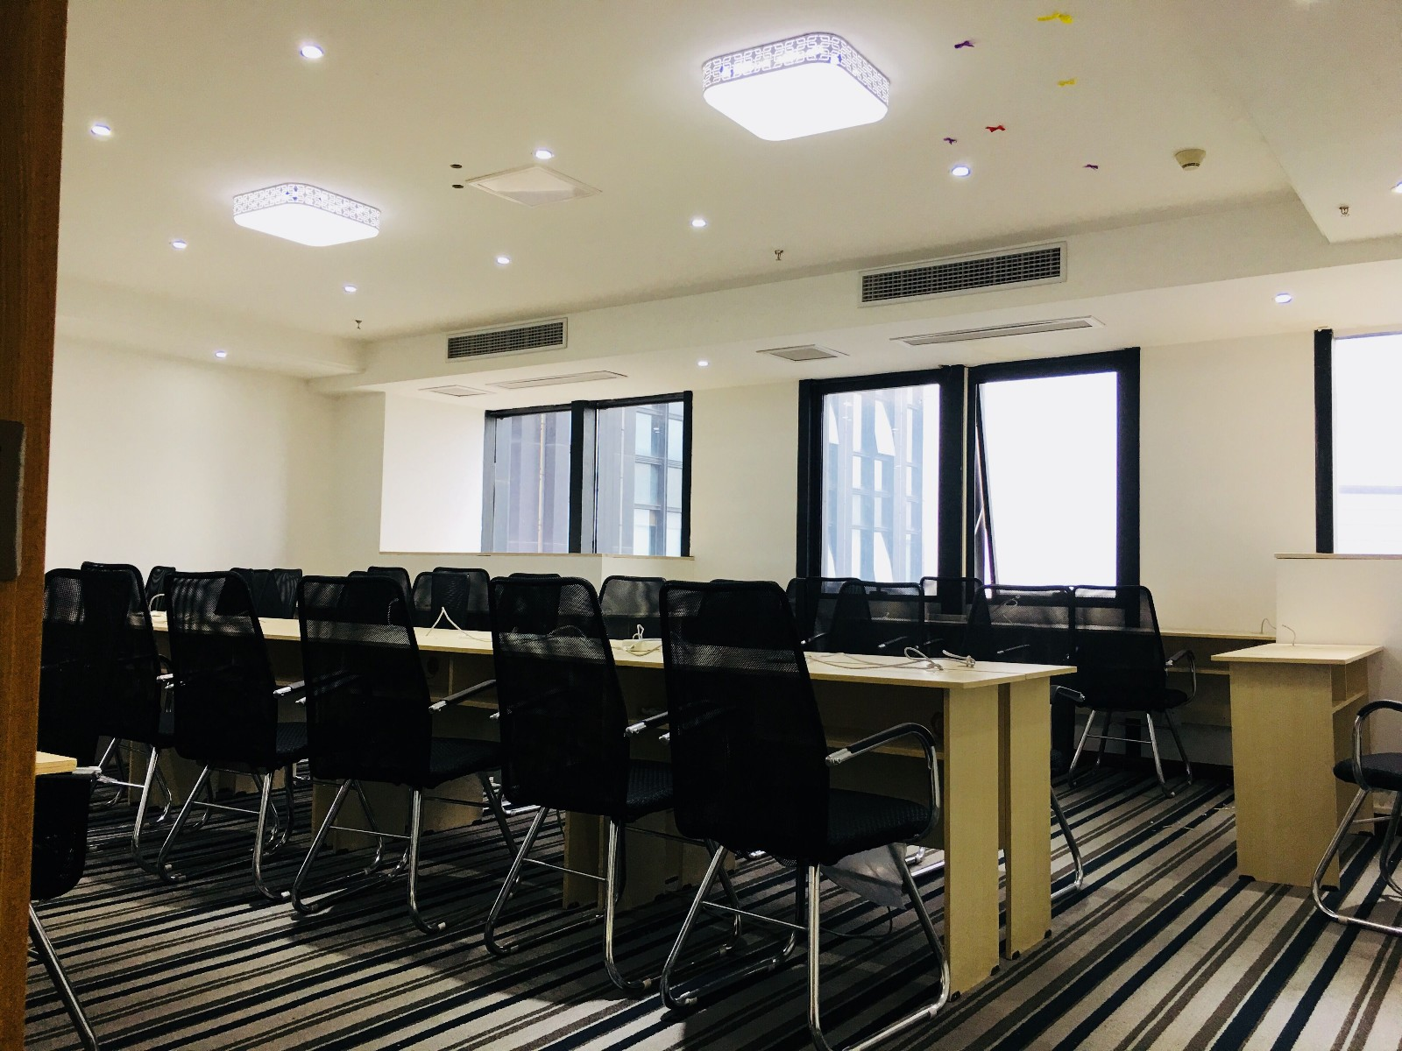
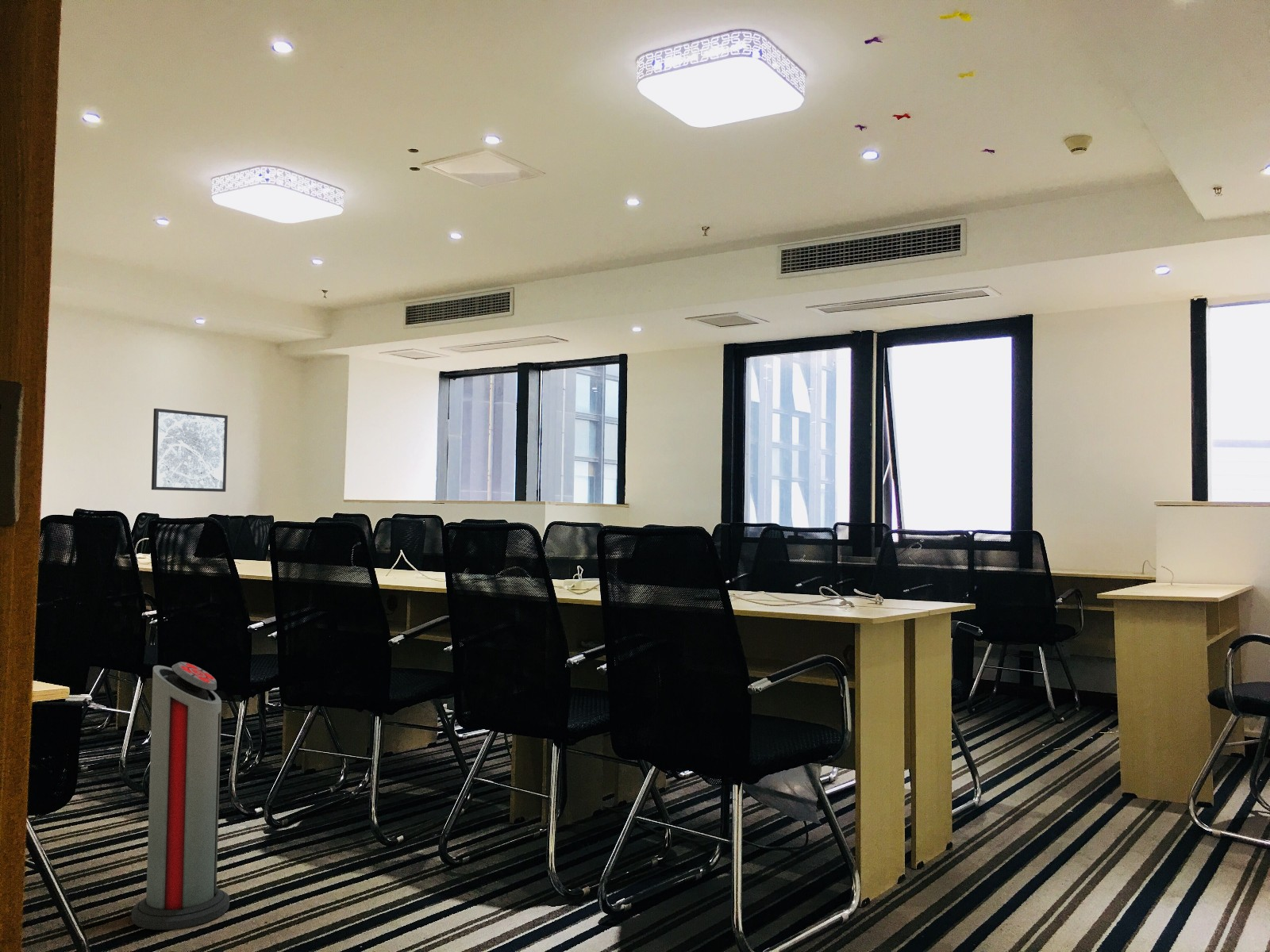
+ air purifier (184, 786)
+ wall art (190, 451)
